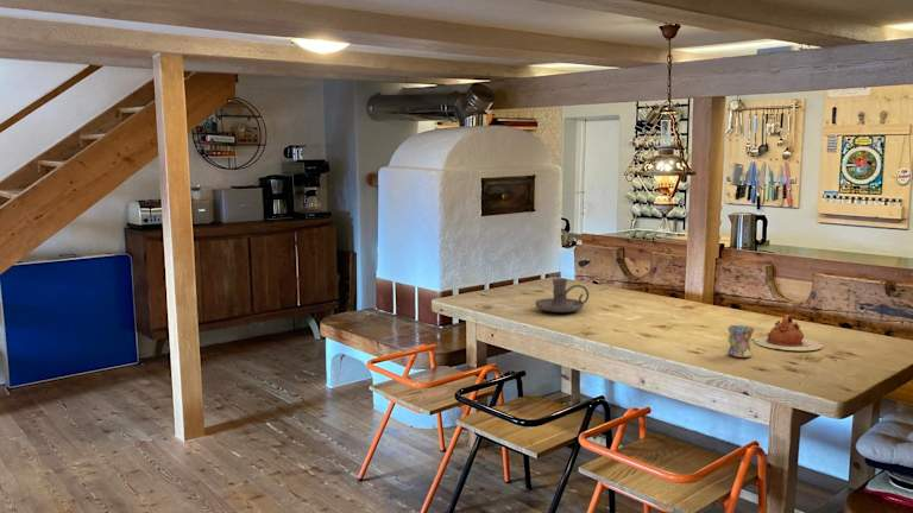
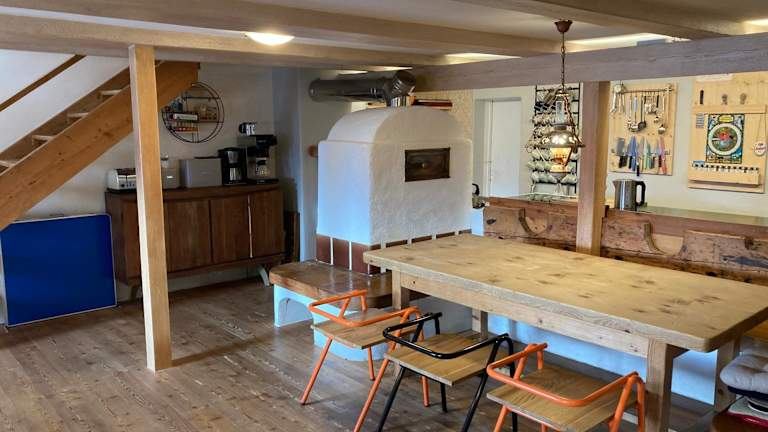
- candle holder (563, 294)
- teapot (788, 329)
- mug (737, 342)
